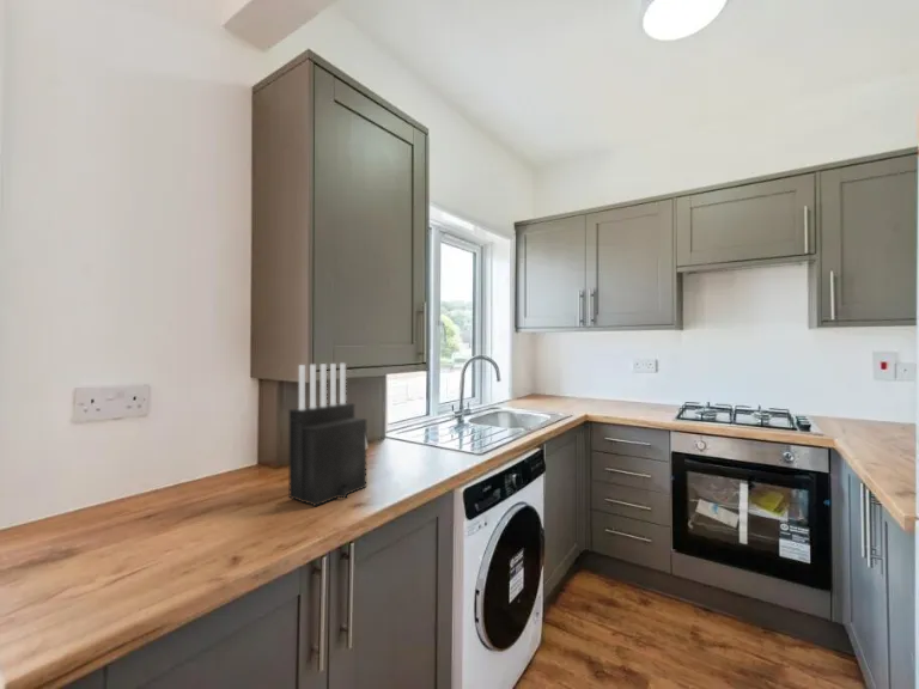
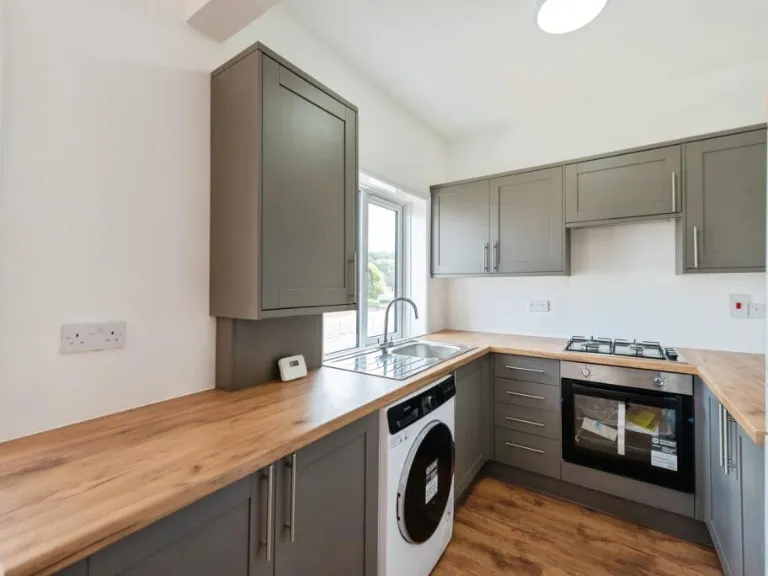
- knife block (331, 428)
